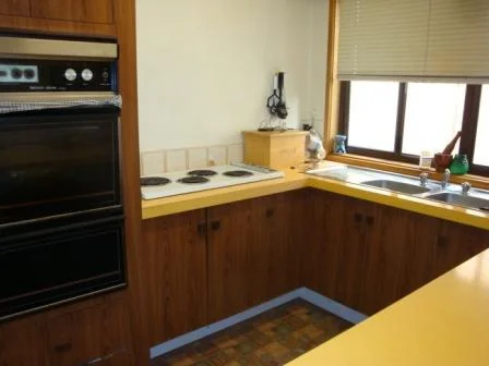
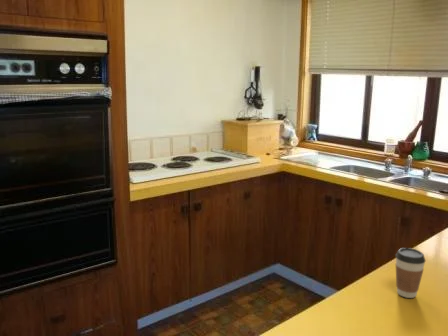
+ coffee cup (408, 273)
